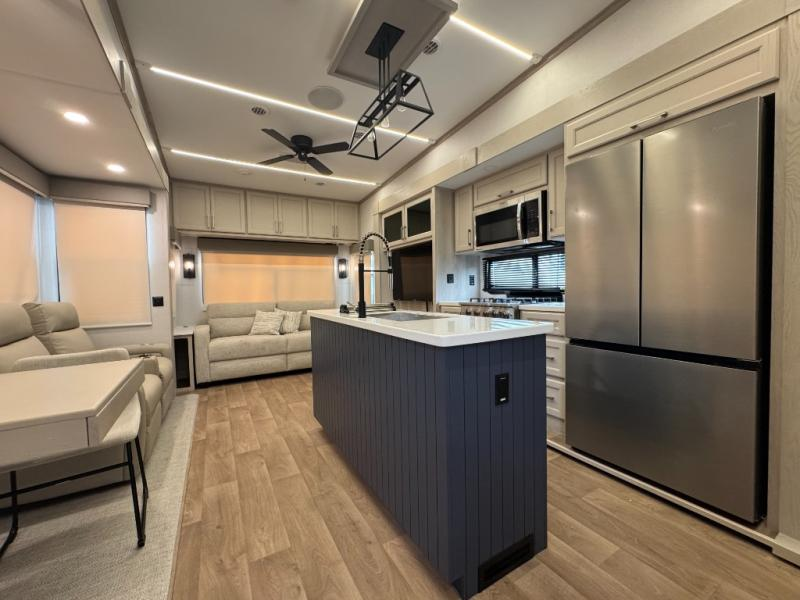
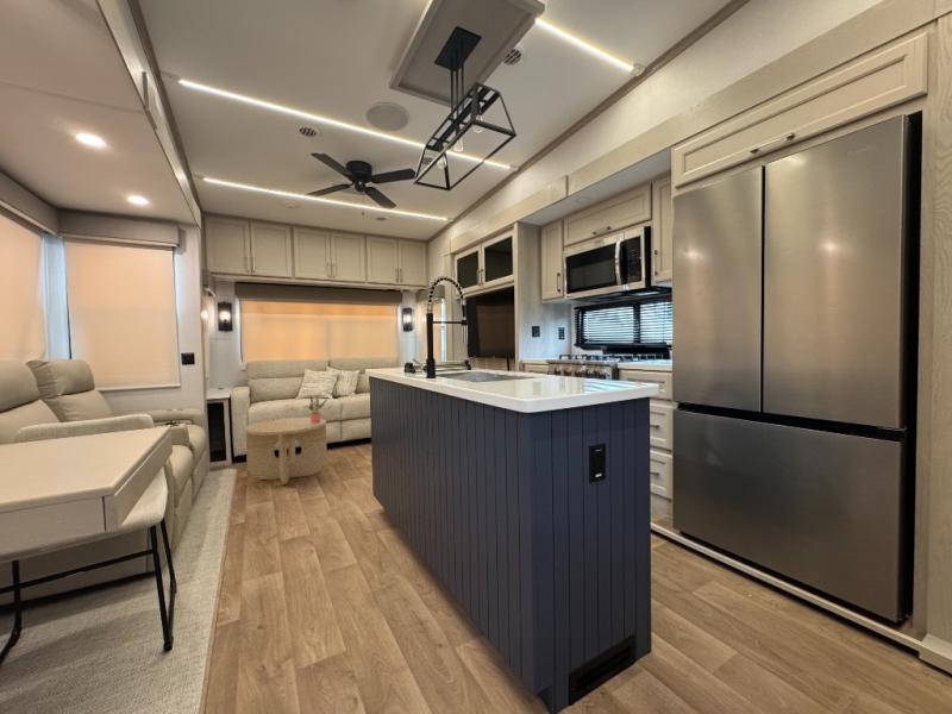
+ potted plant (313, 407)
+ side table (286, 450)
